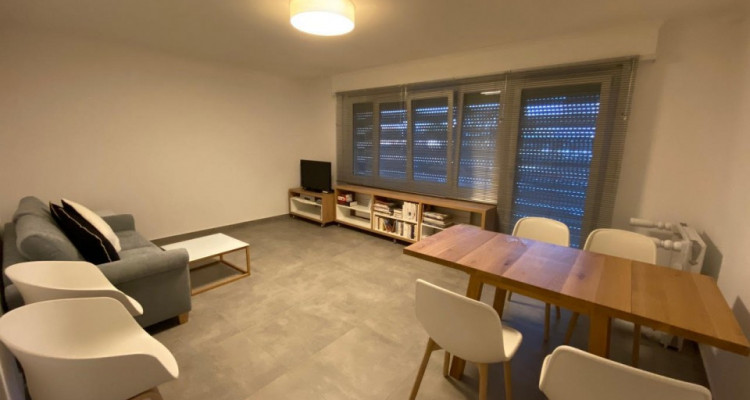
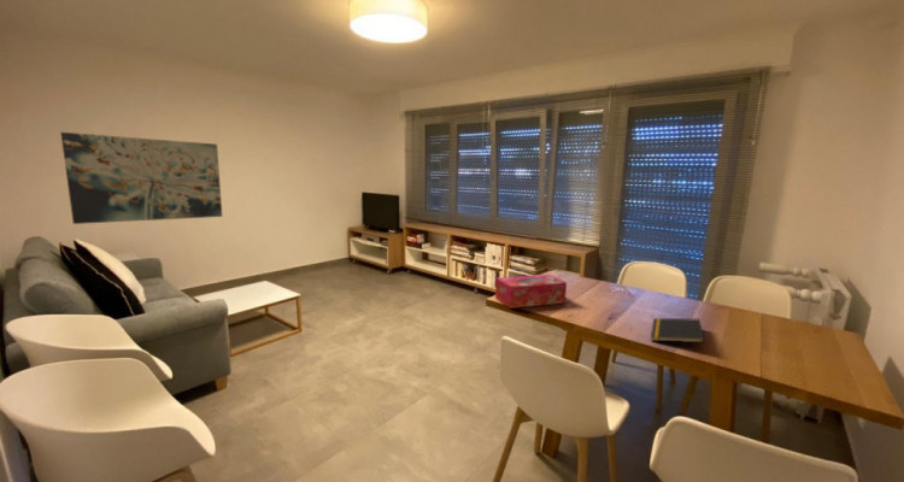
+ notepad (676, 329)
+ tissue box (530, 289)
+ wall art (152, 180)
